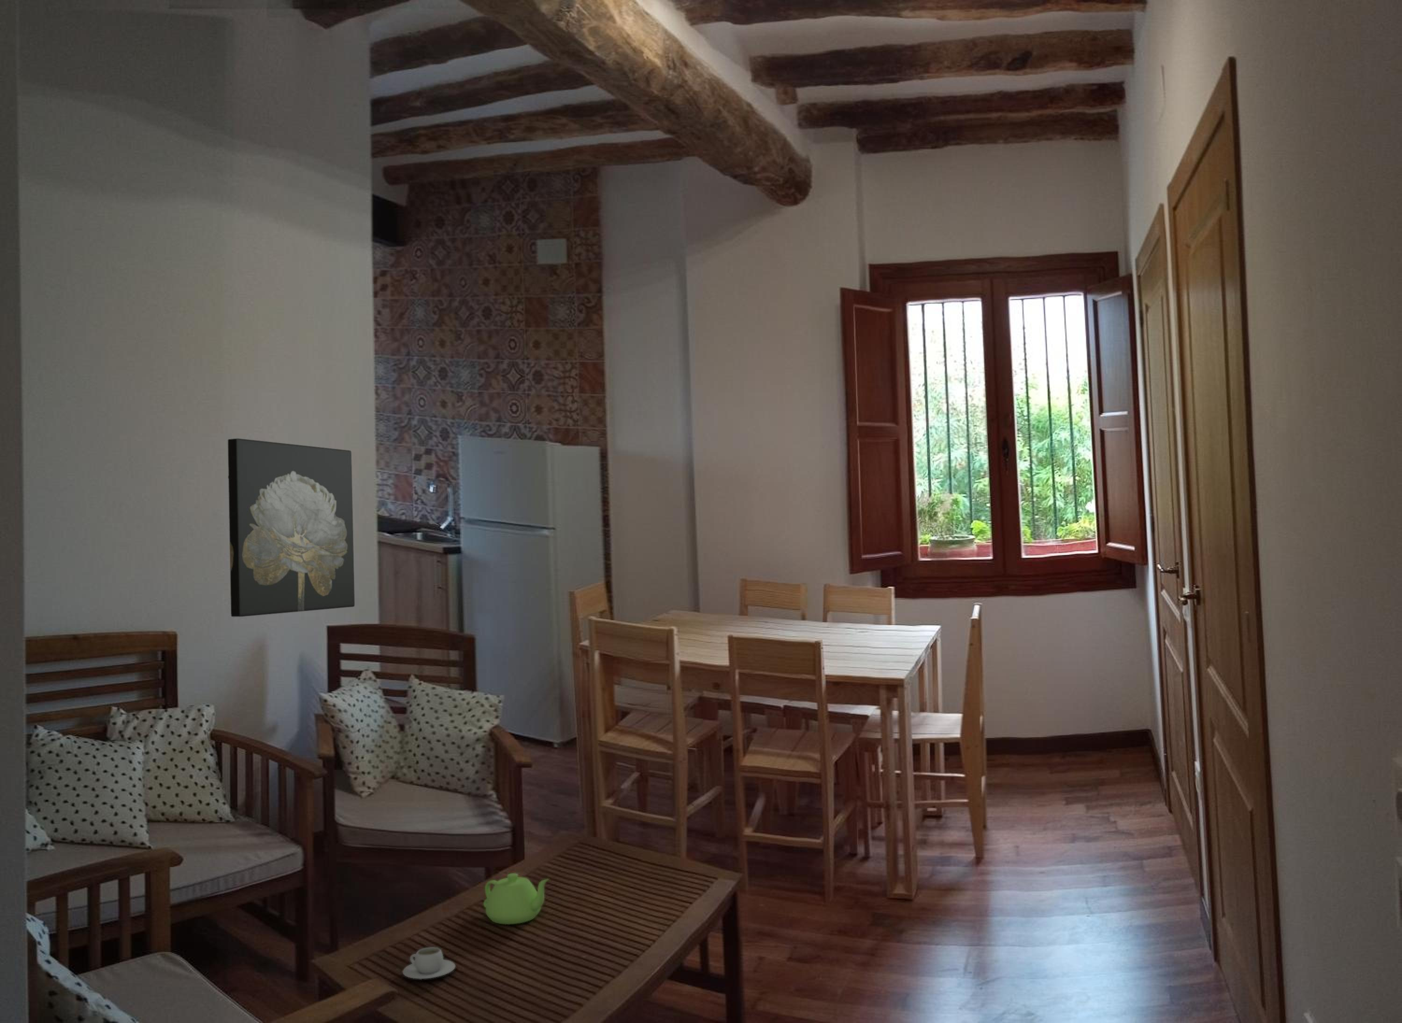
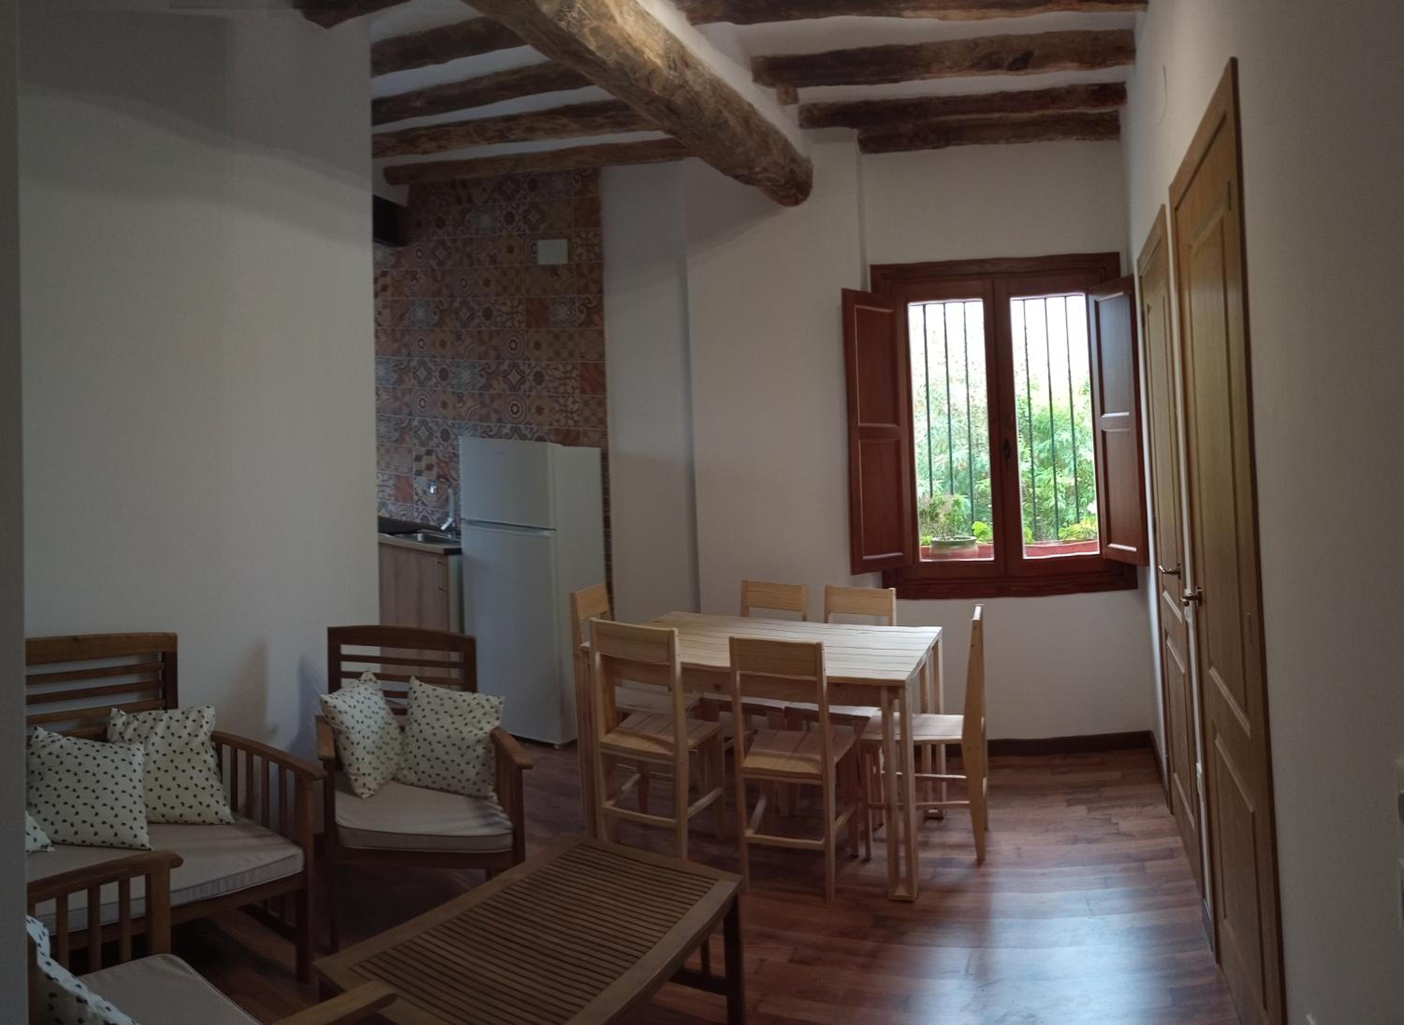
- teacup (429, 962)
- wall art (294, 528)
- teapot (516, 896)
